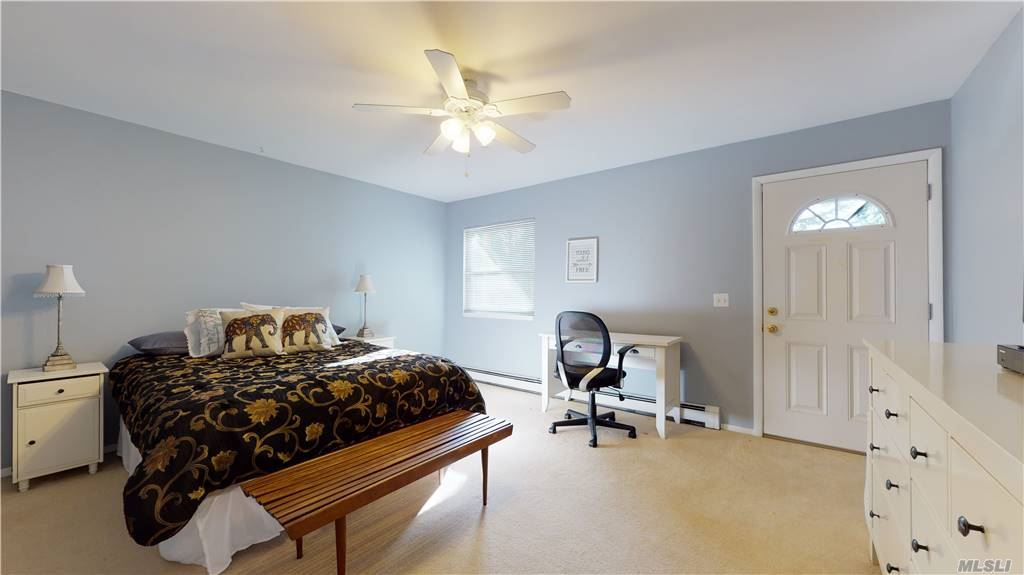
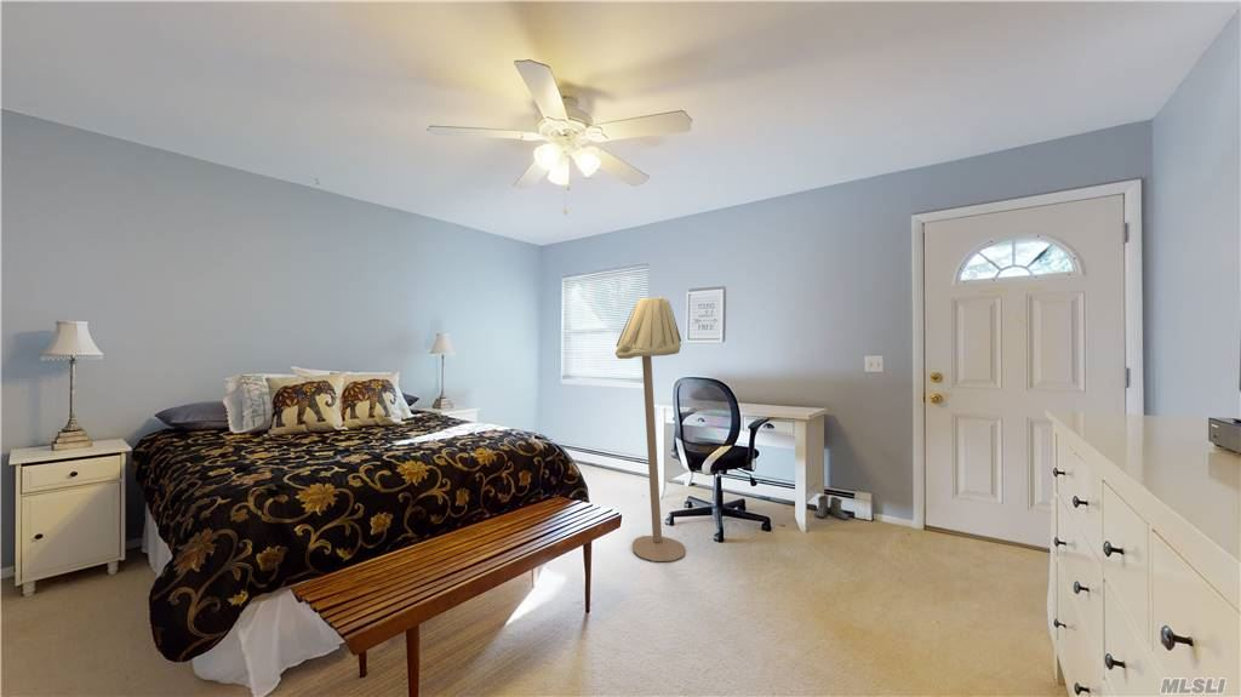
+ floor lamp (650, 424)
+ boots (829, 507)
